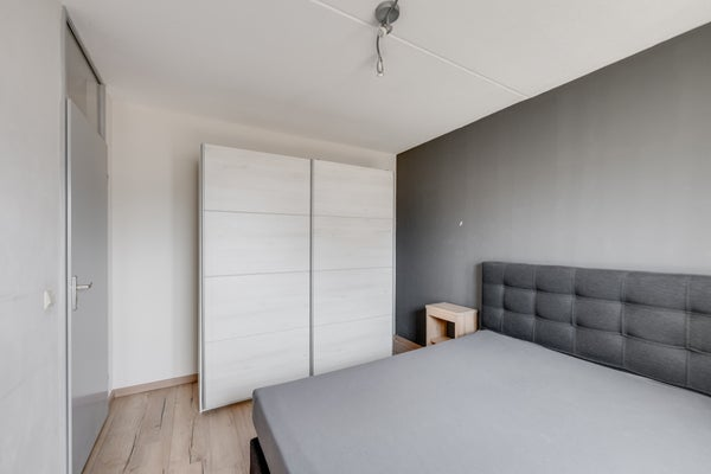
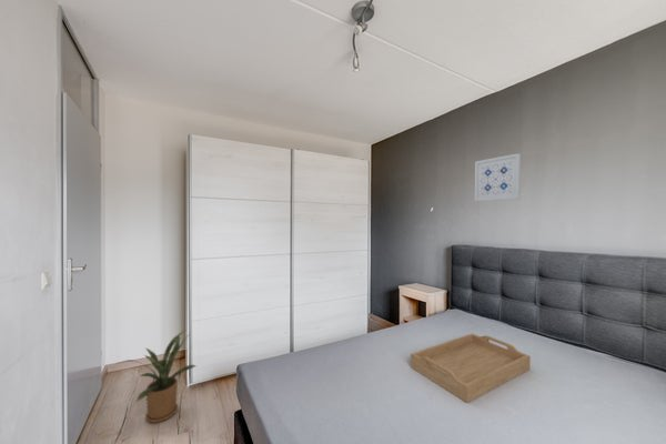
+ wall art (495, 179)
+ house plant (160, 374)
+ serving tray (470, 359)
